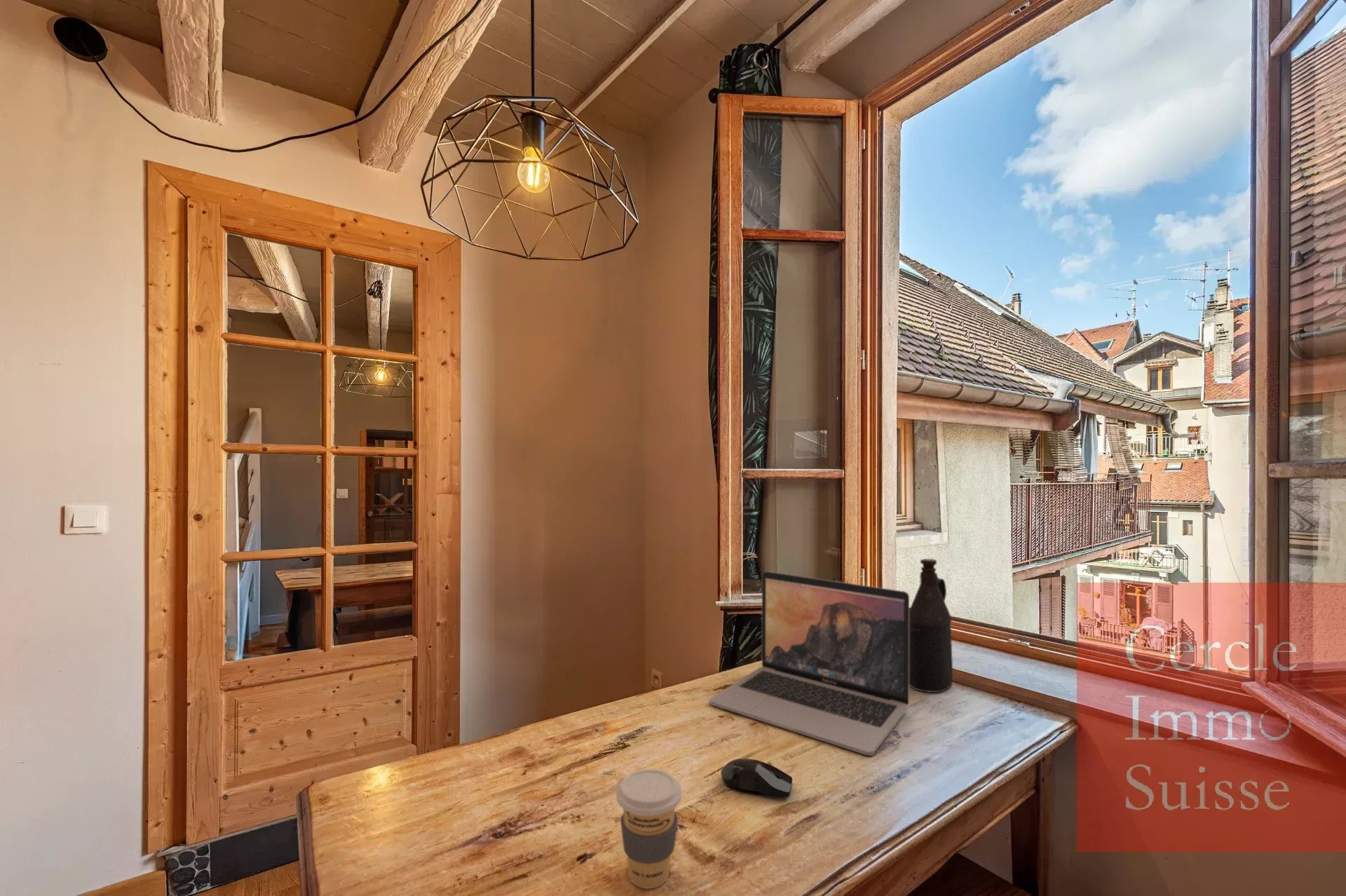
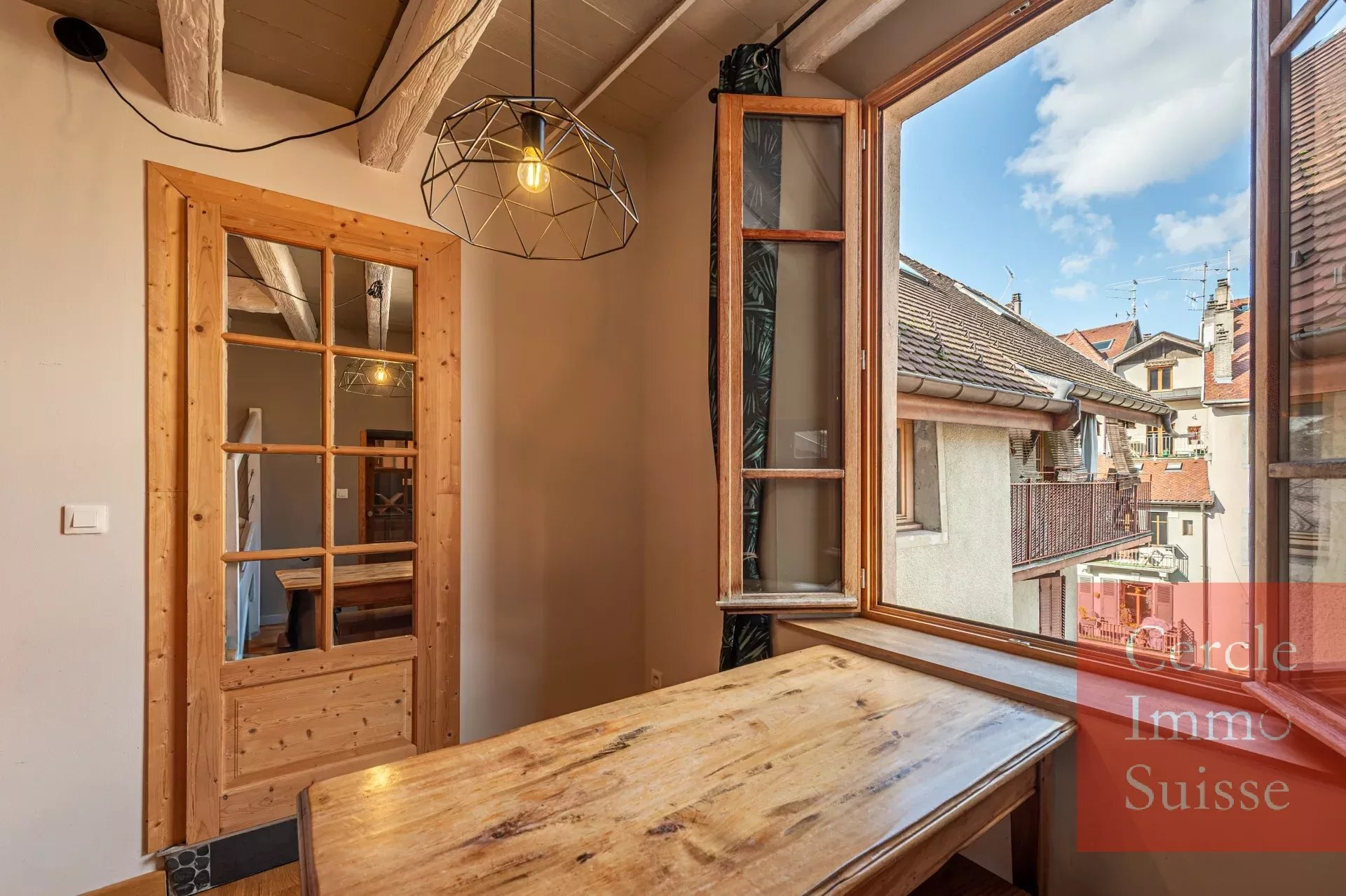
- computer mouse (759, 775)
- coffee cup (648, 829)
- laptop (808, 649)
- bottle (929, 621)
